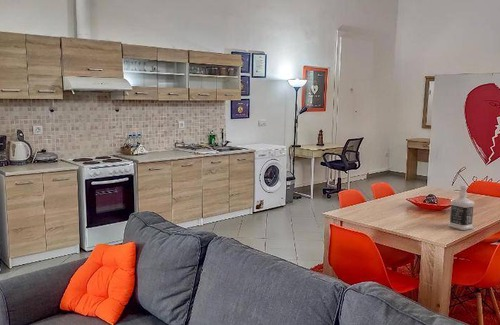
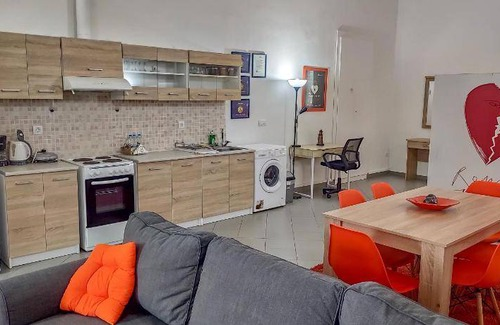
- bottle (462, 206)
